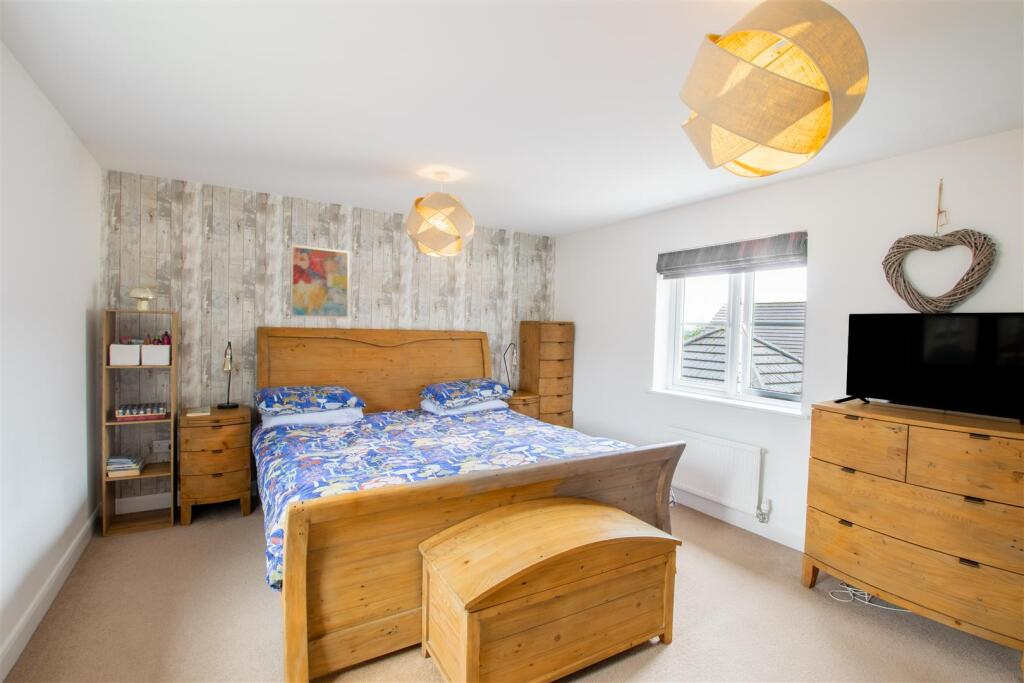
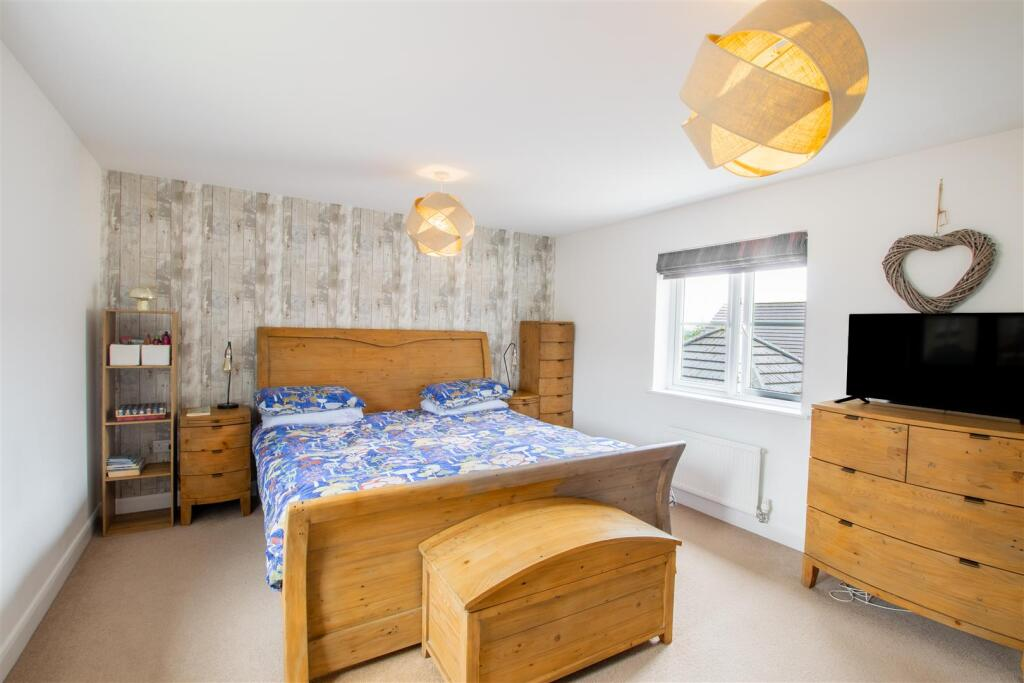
- wall art (320, 283)
